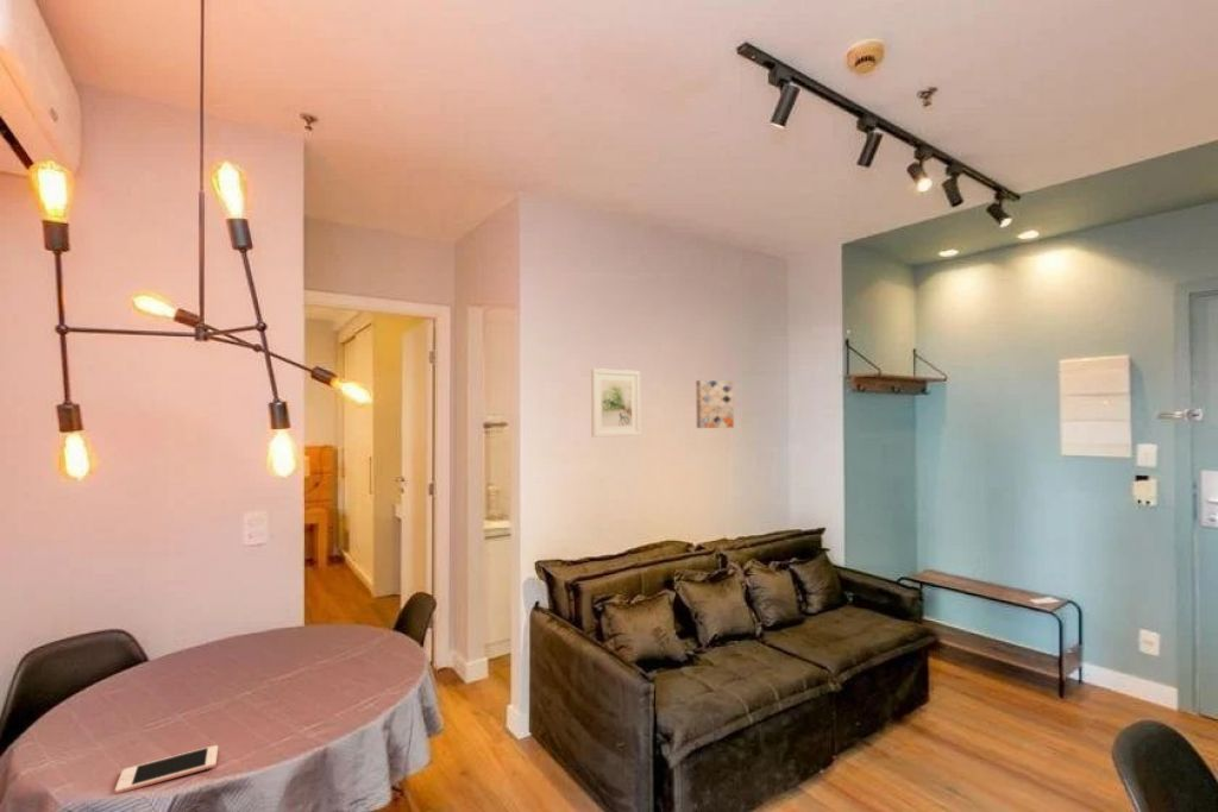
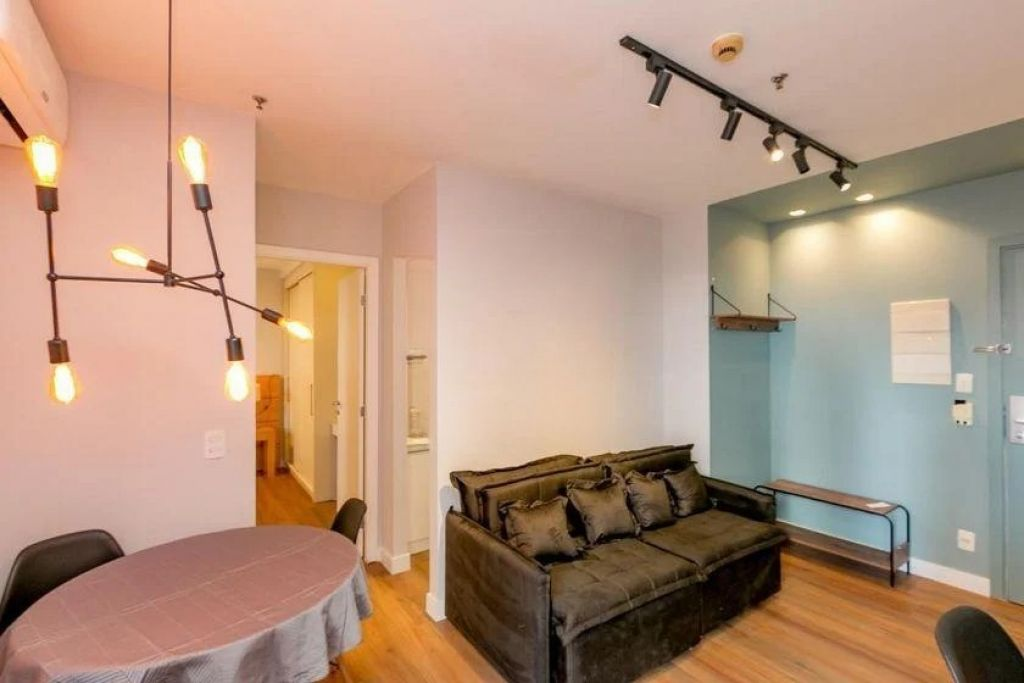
- wall art (715, 404)
- cell phone (169, 768)
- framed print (616, 403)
